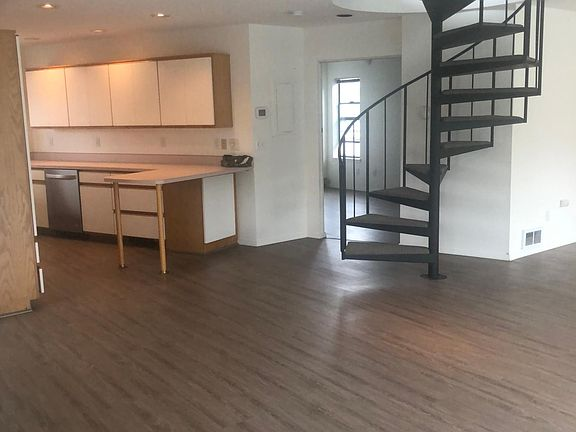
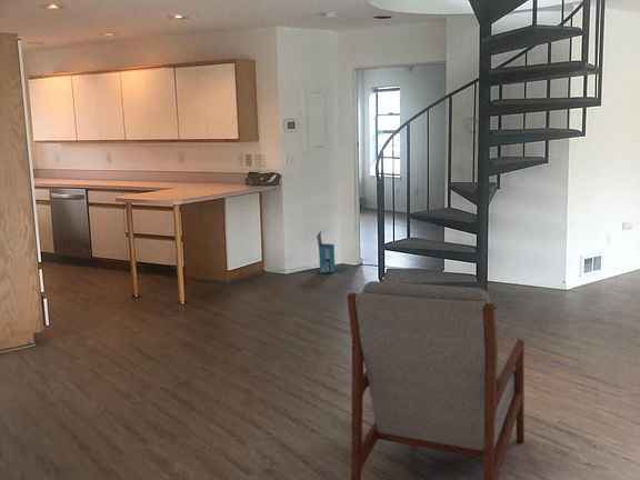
+ cardboard box (326, 251)
+ armchair (444, 368)
